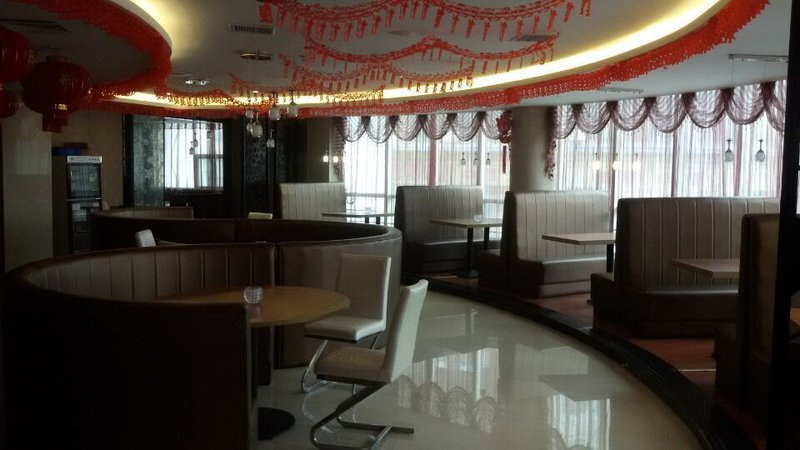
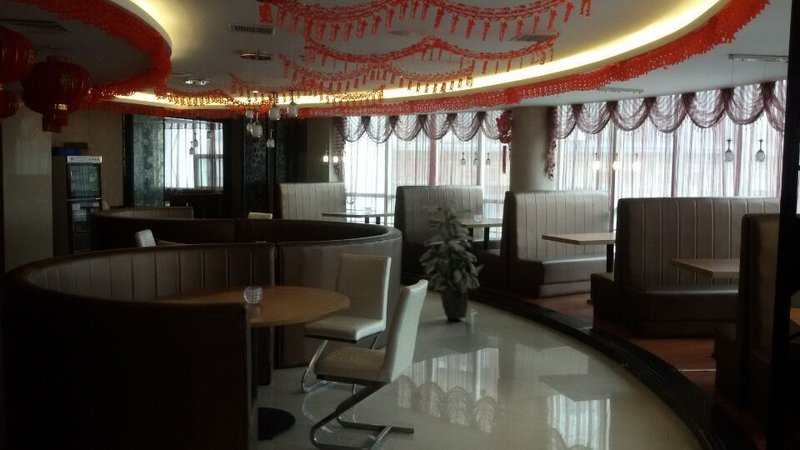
+ indoor plant (450, 259)
